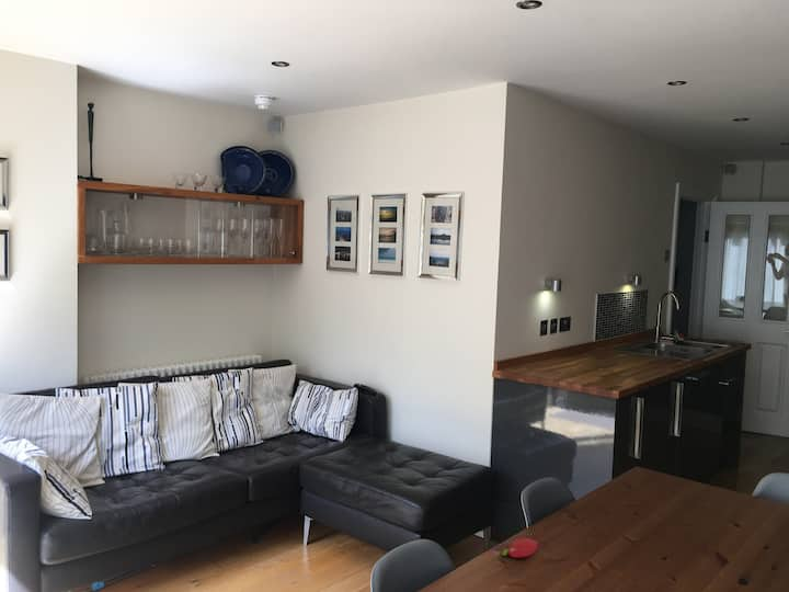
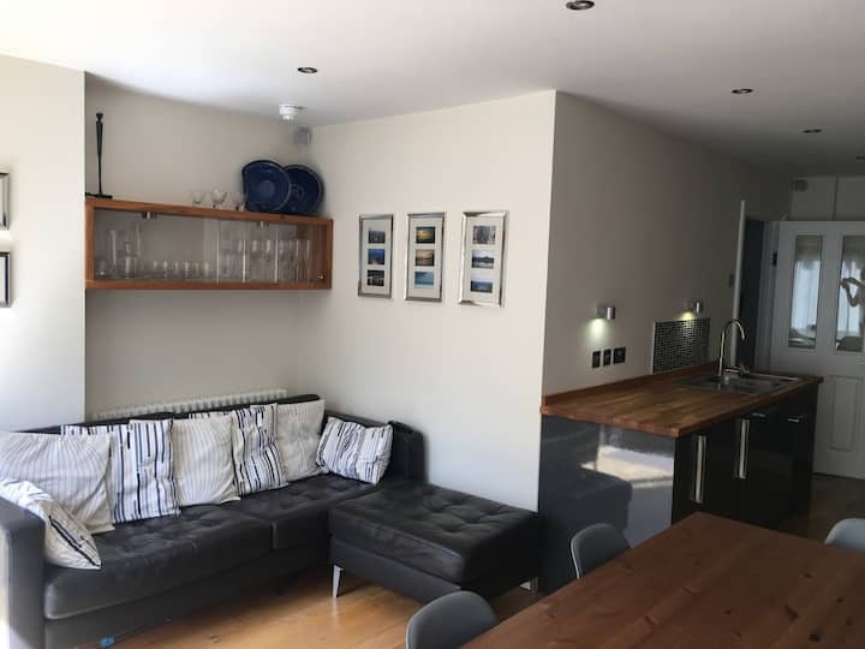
- fruit (518, 546)
